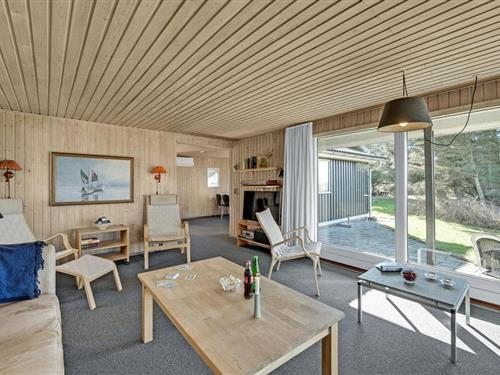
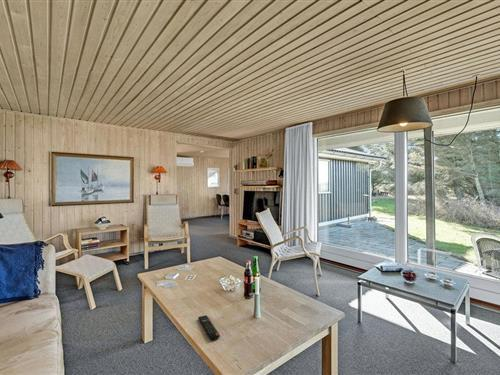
+ remote control (208, 326)
